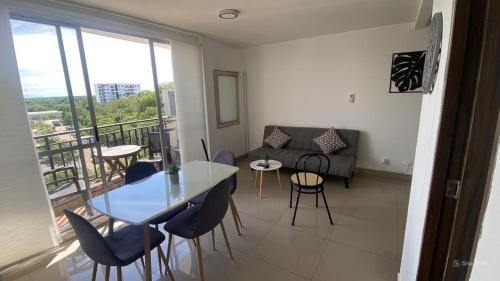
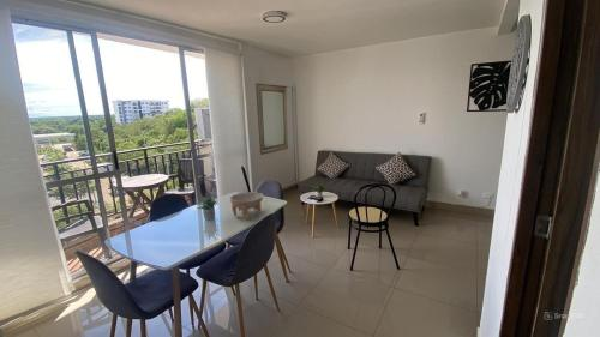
+ bowl (247, 205)
